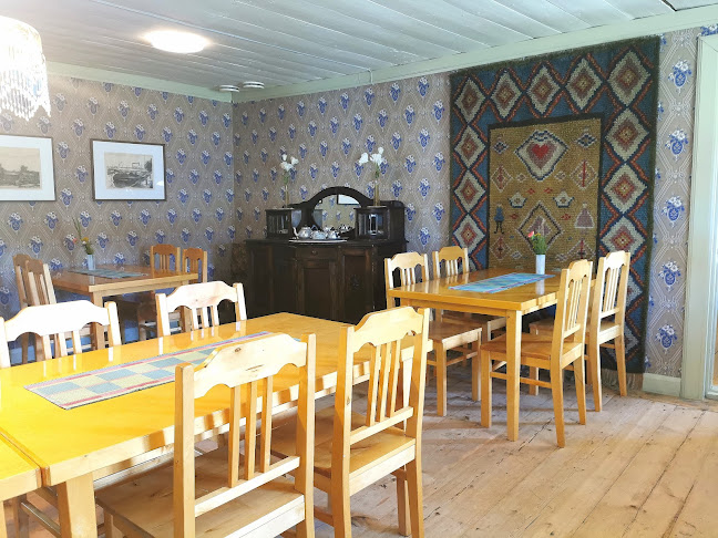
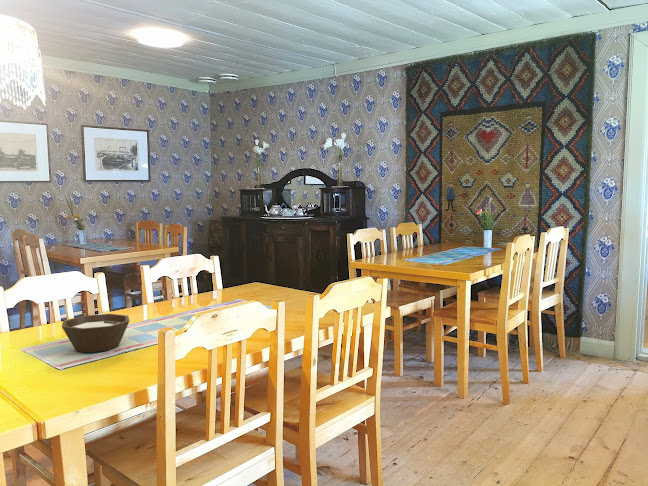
+ bowl (96, 333)
